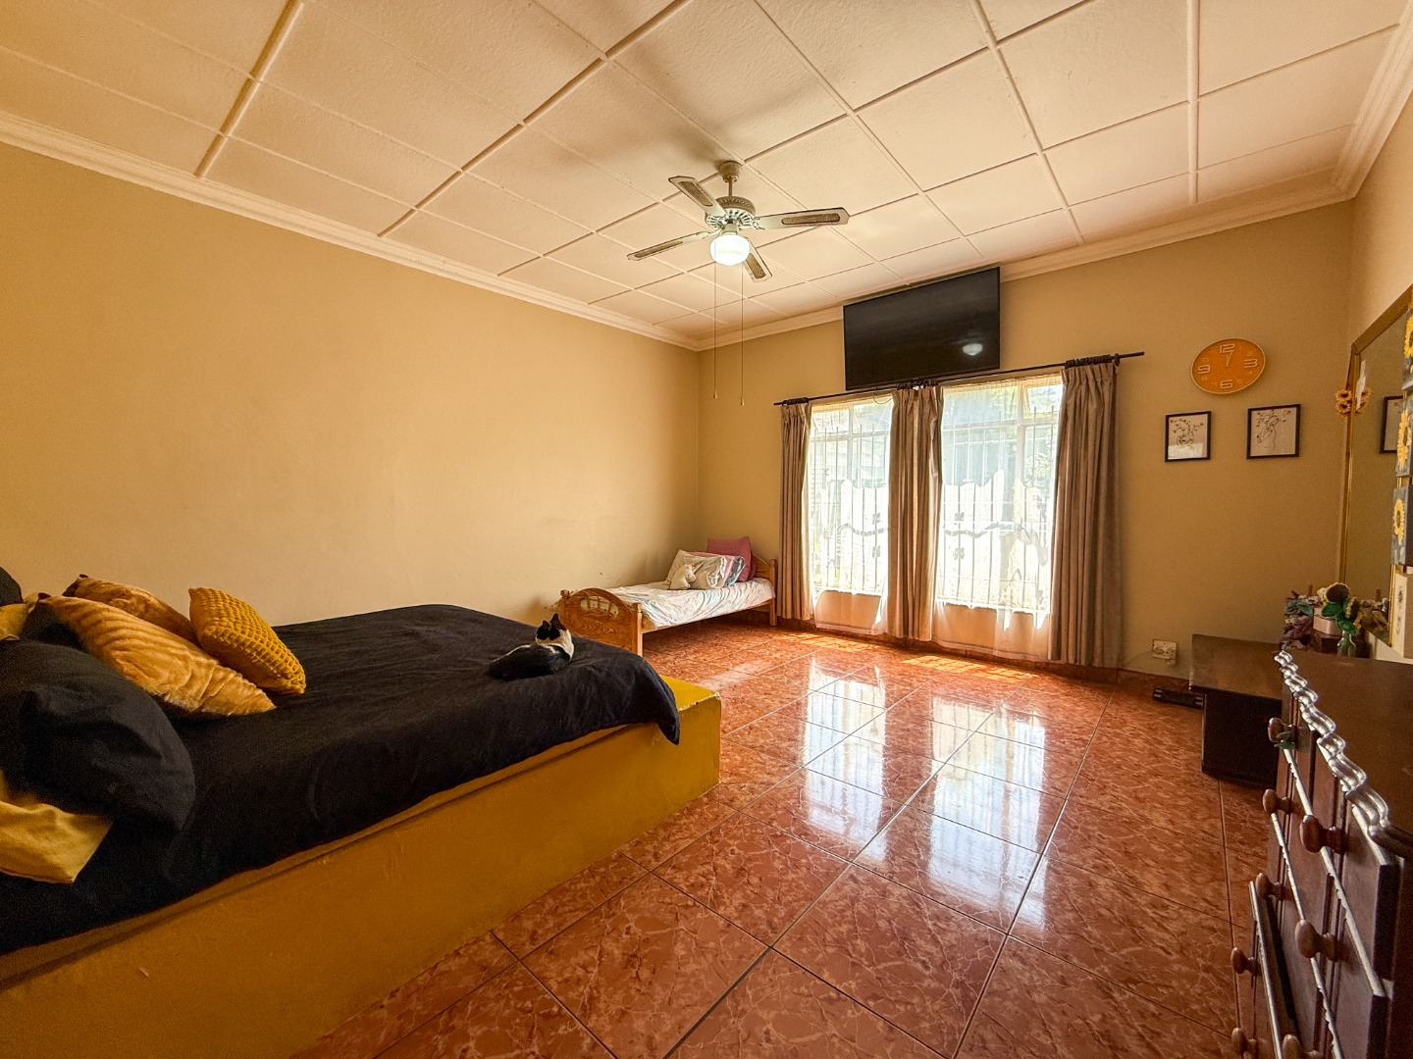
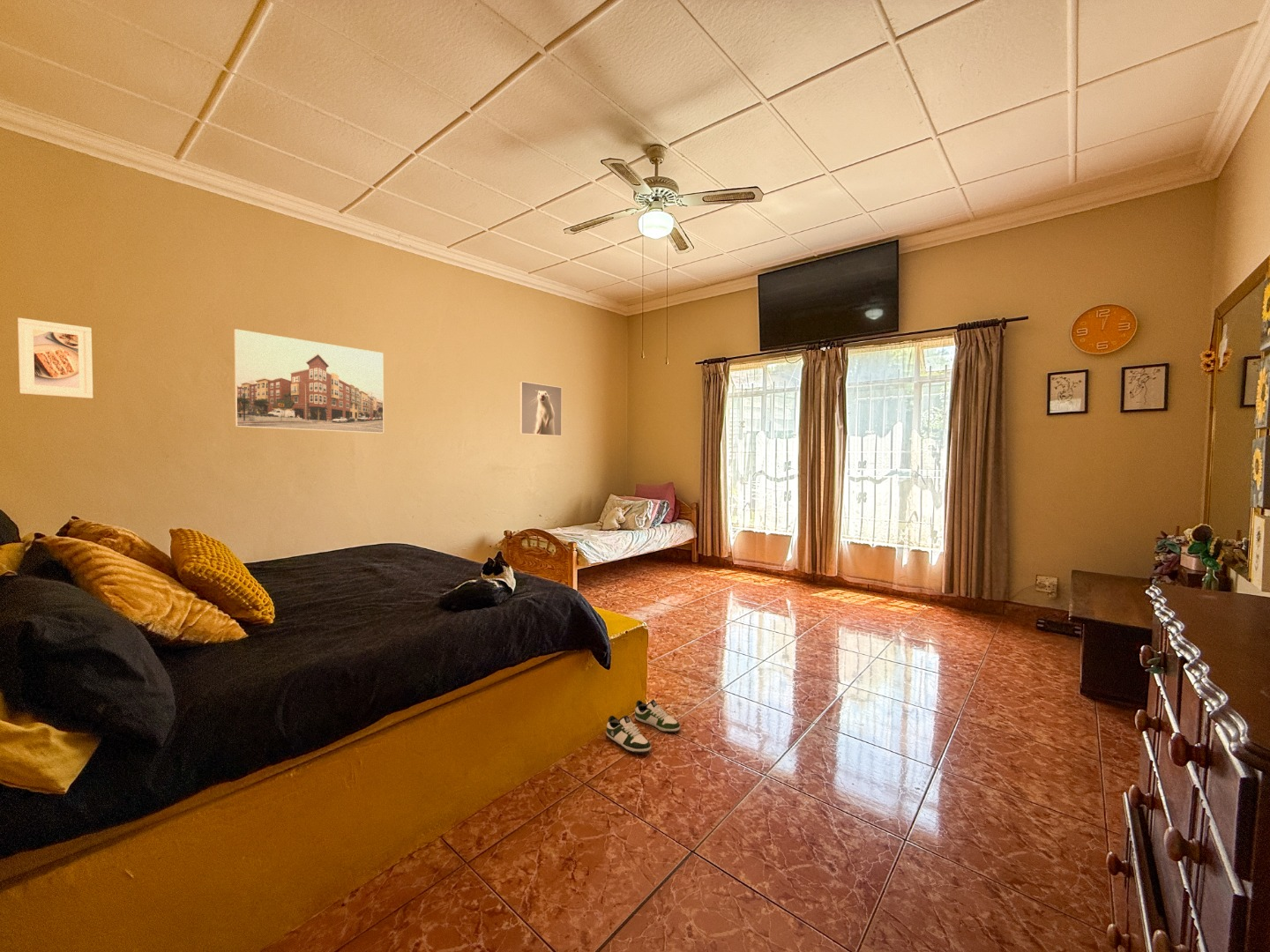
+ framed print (56, 359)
+ shoe (643, 721)
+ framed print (541, 409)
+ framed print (316, 386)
